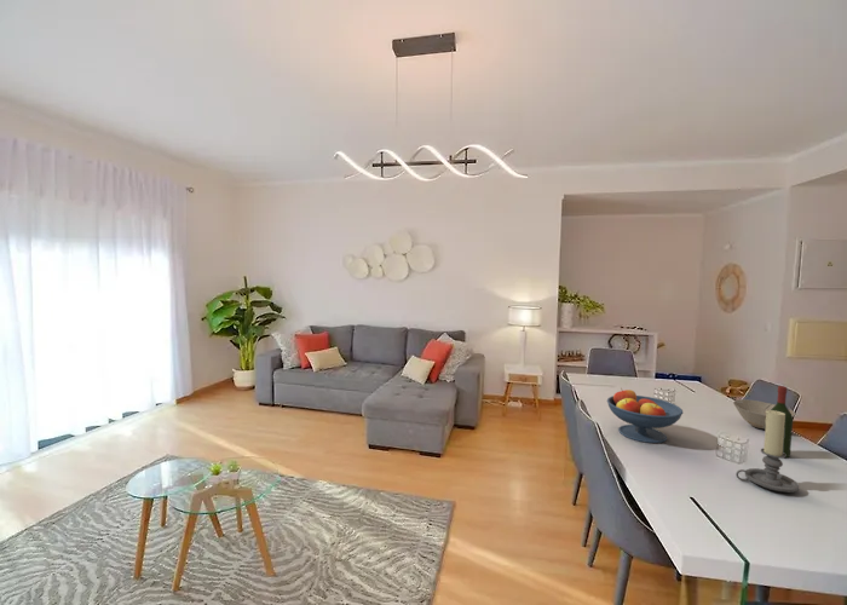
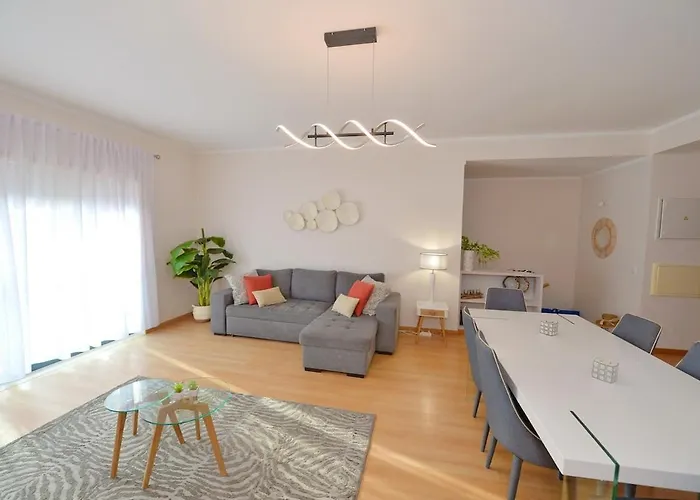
- candle holder (767, 446)
- wine bottle (784, 422)
- bowl (762, 416)
- fruit bowl (643, 414)
